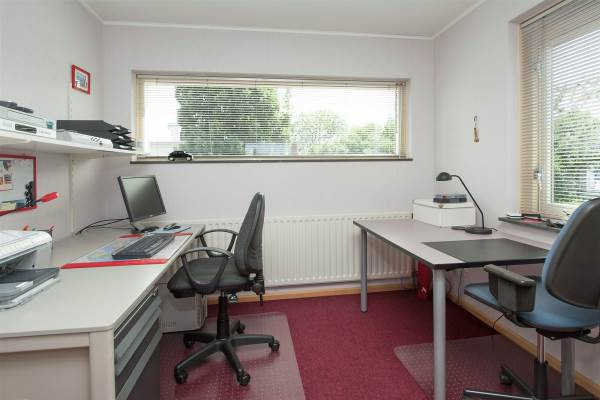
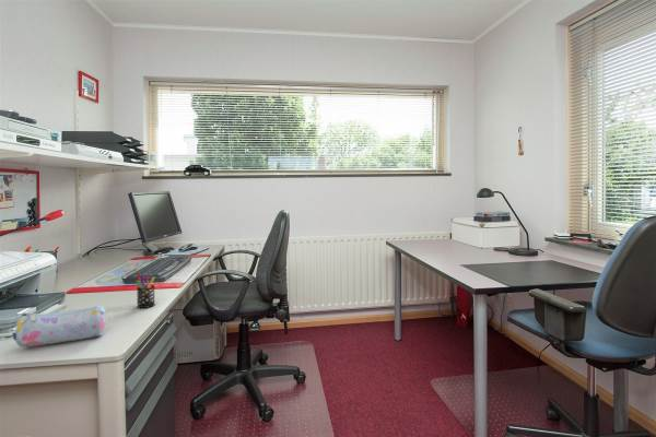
+ pen holder (143, 290)
+ pencil case (63, 324)
